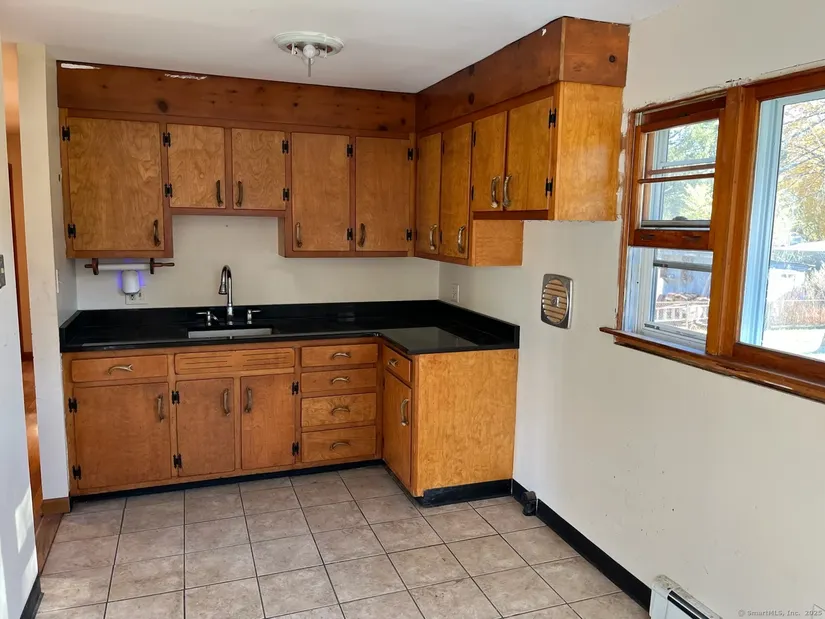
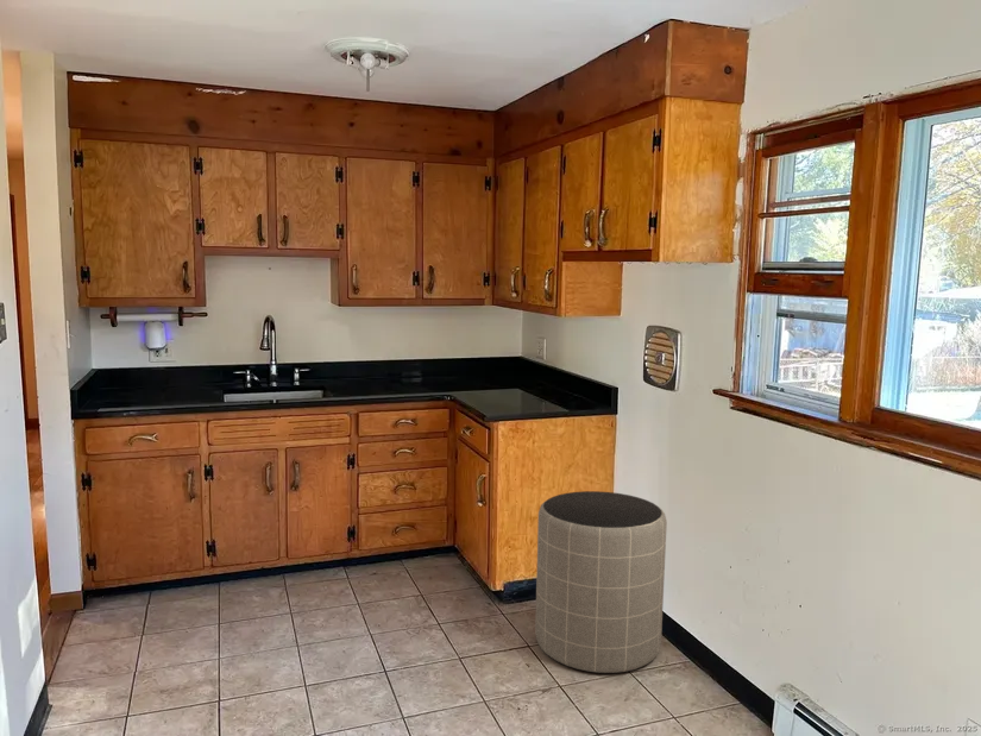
+ trash can (599, 575)
